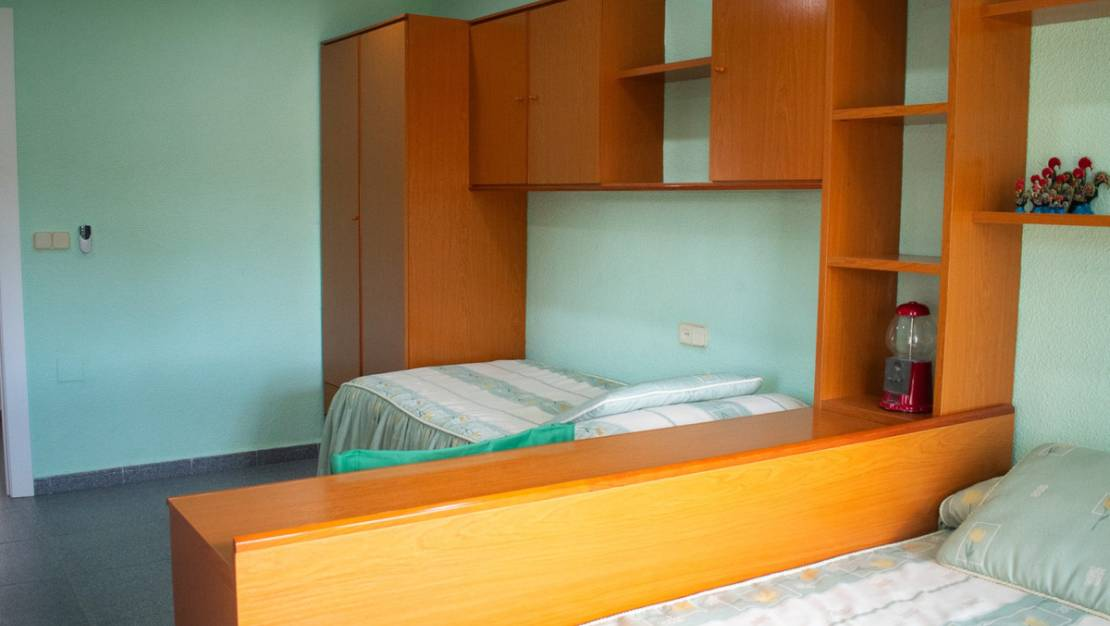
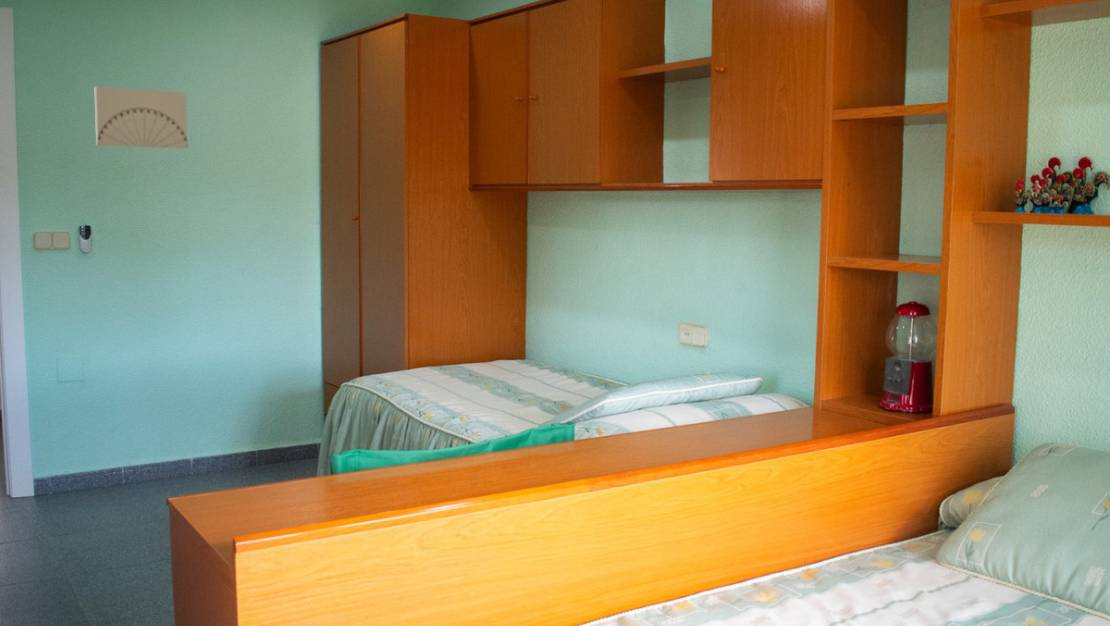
+ wall art (141, 118)
